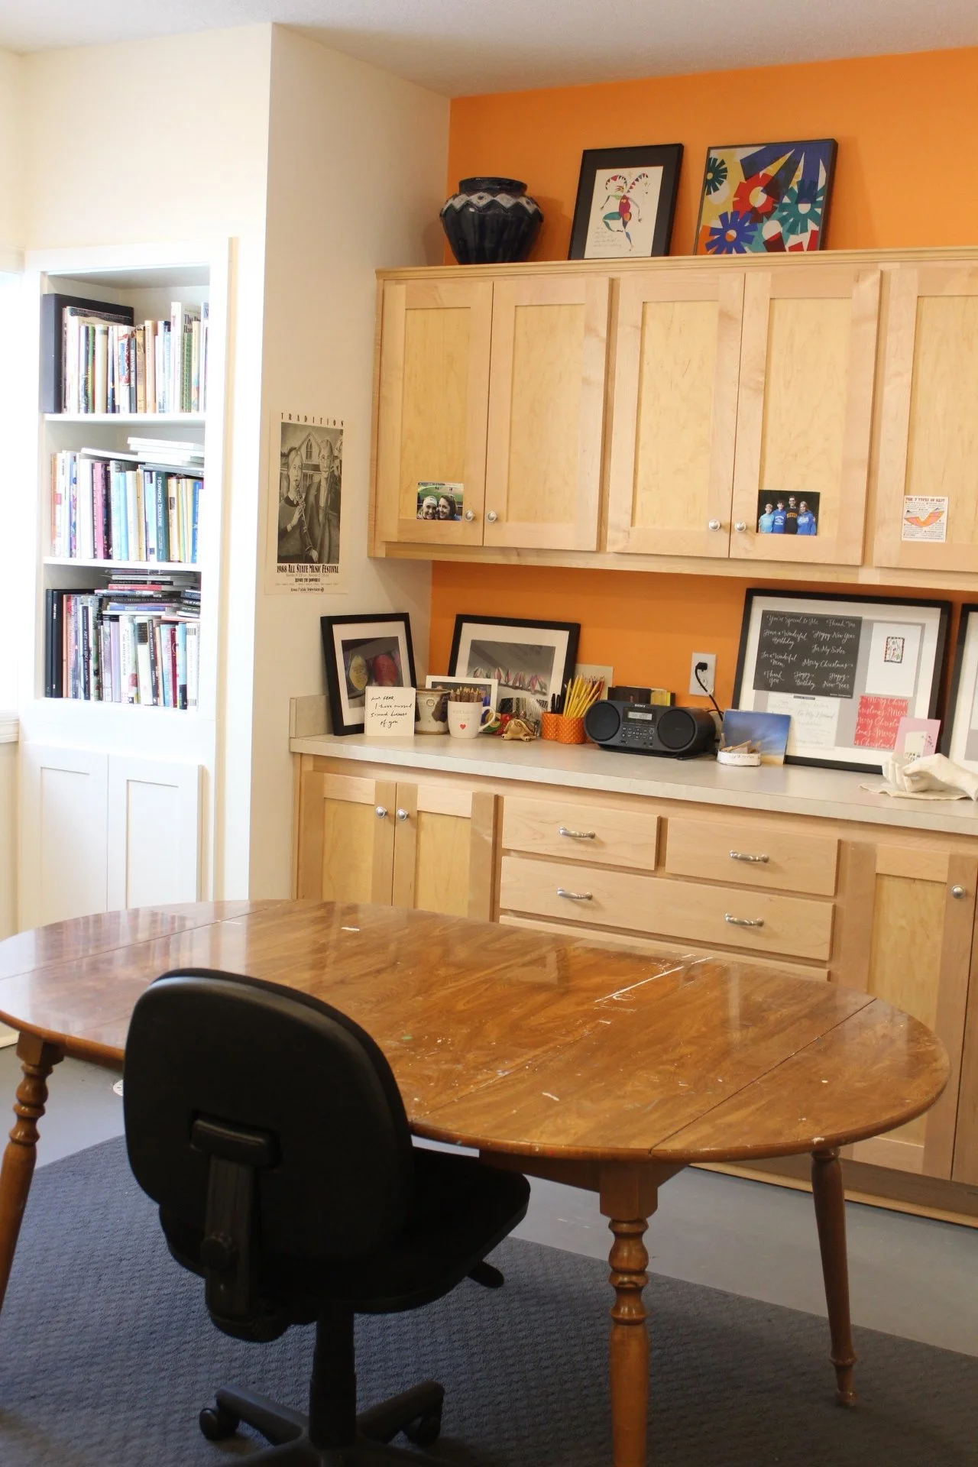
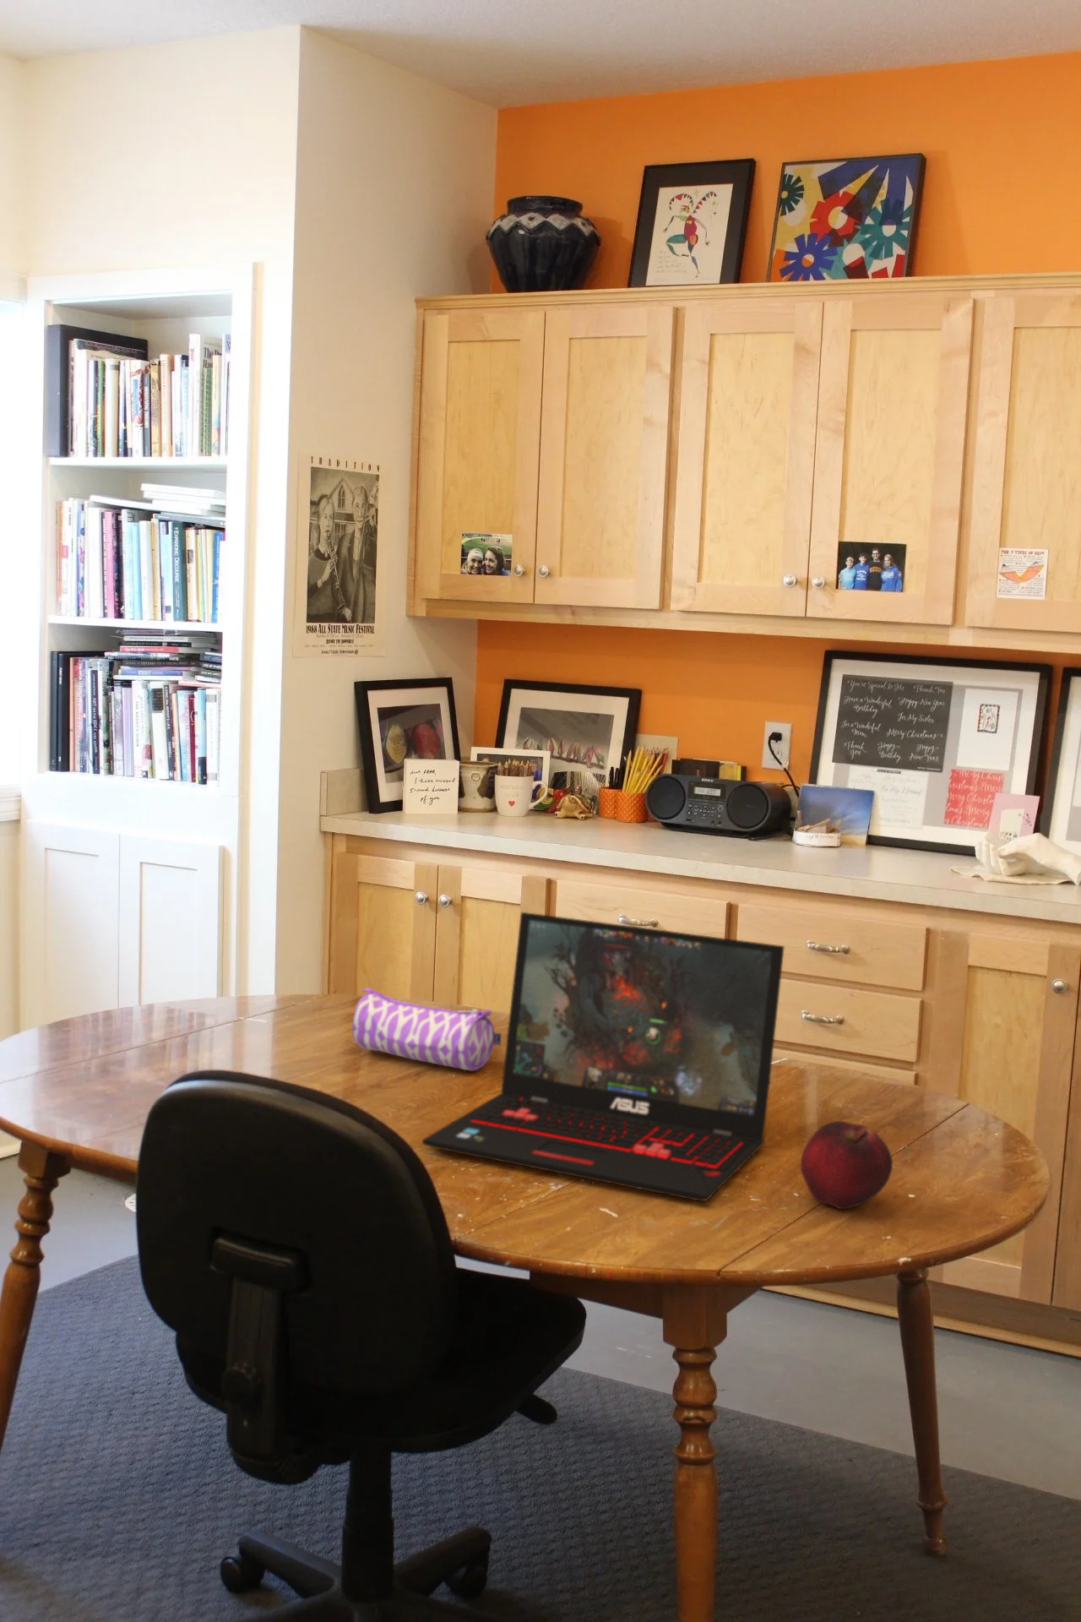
+ fruit (845, 1165)
+ laptop (606, 1046)
+ pencil case (423, 1029)
